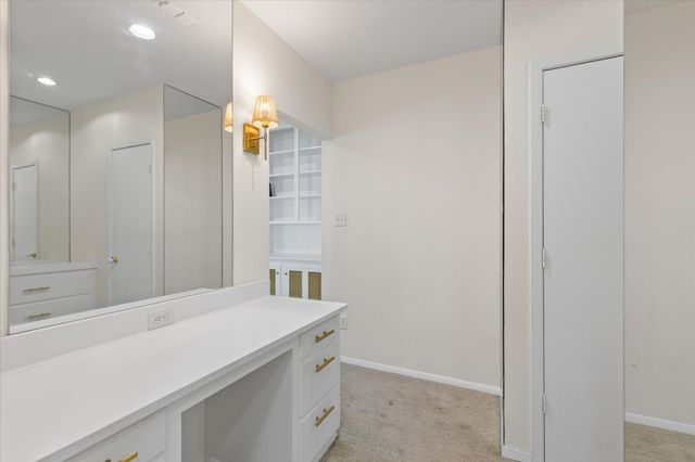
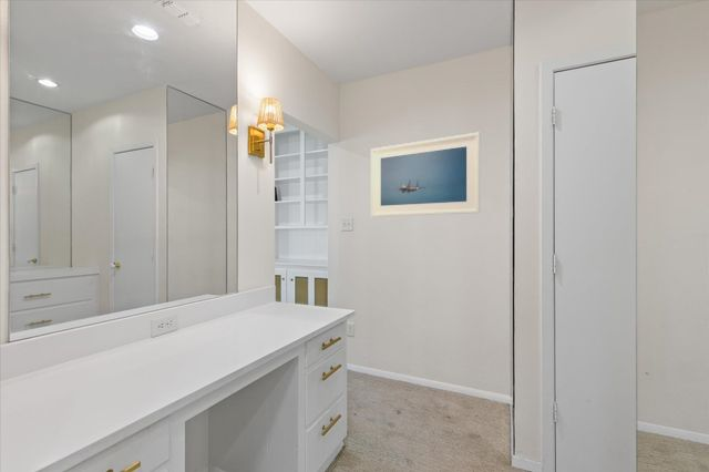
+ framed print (420, 177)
